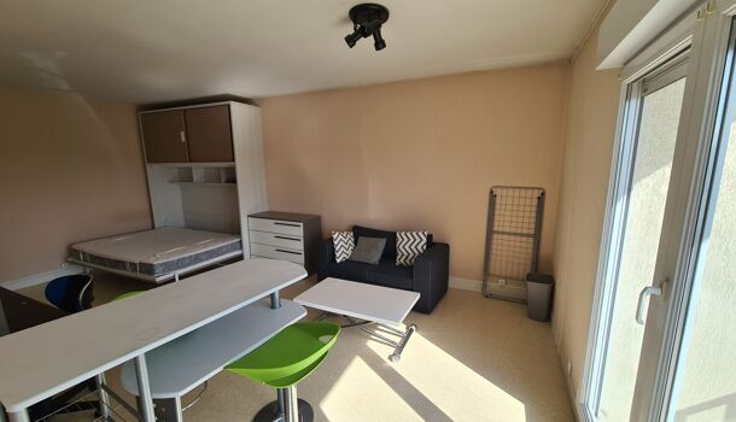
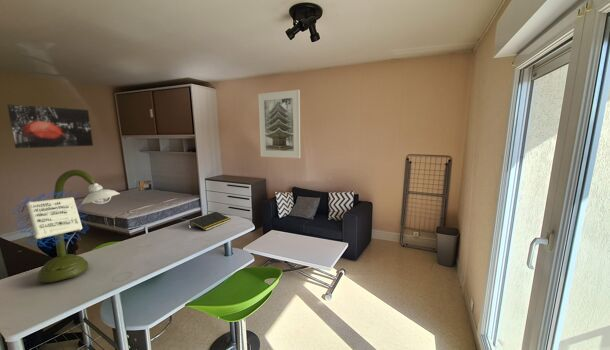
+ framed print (278, 125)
+ notepad (211, 220)
+ wall art (54, 127)
+ desk lamp (86, 223)
